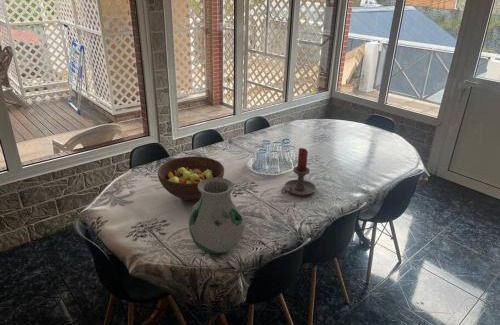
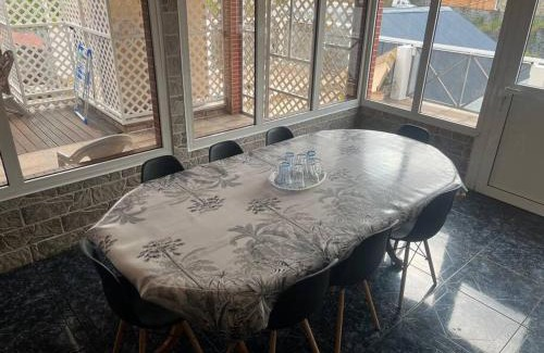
- candle holder (298, 171)
- vase (217, 216)
- fruit bowl (191, 182)
